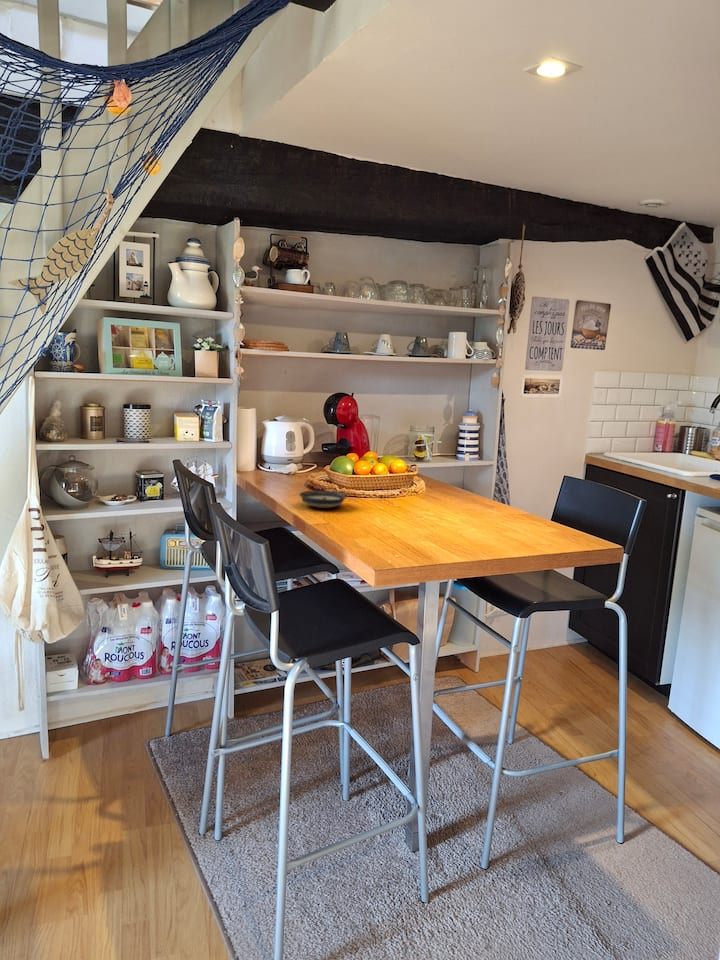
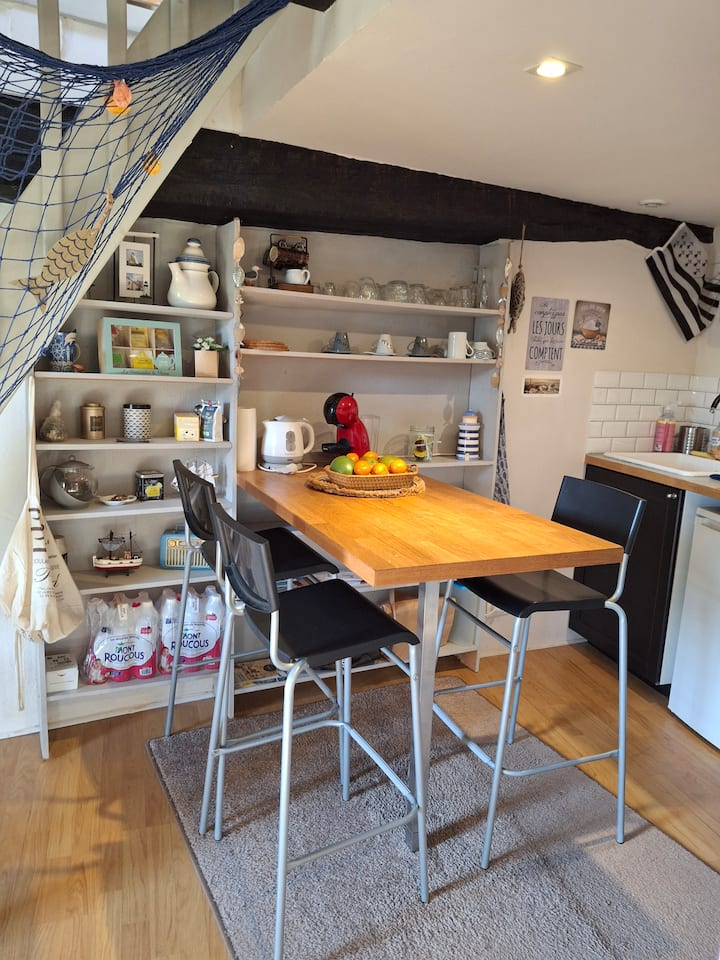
- saucer (322, 500)
